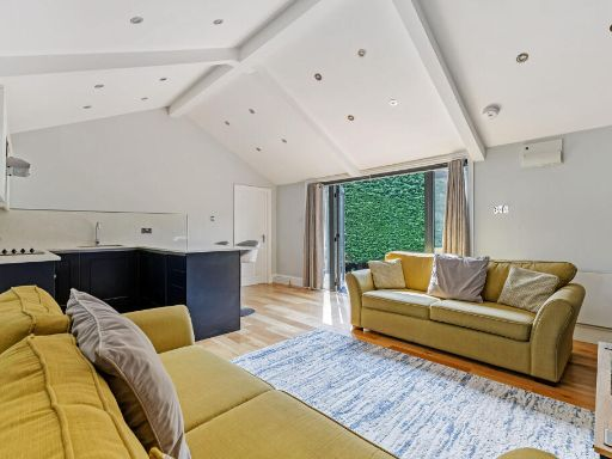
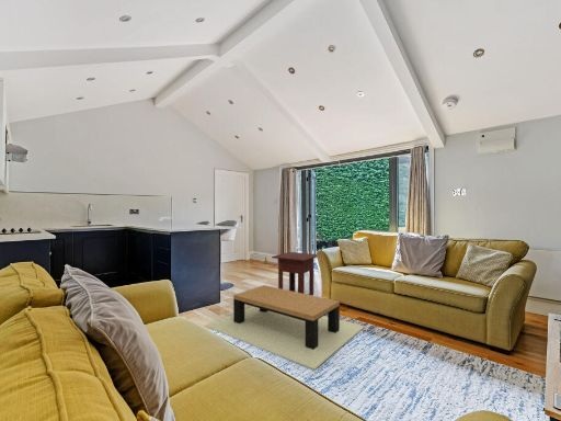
+ side table (294, 275)
+ coffee table (284, 311)
